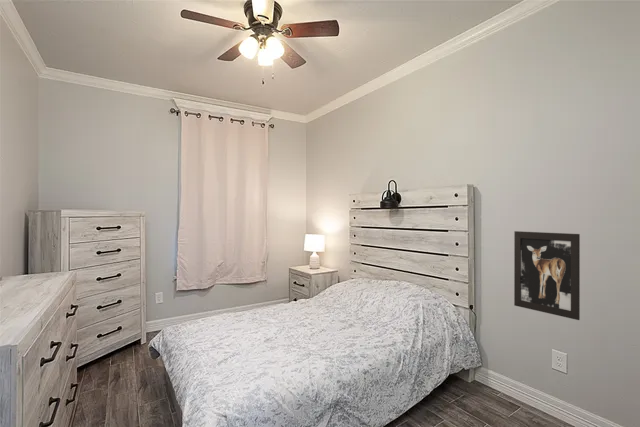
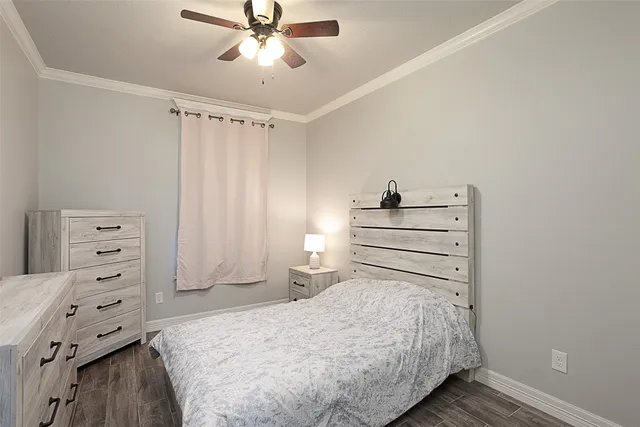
- wall art (544, 272)
